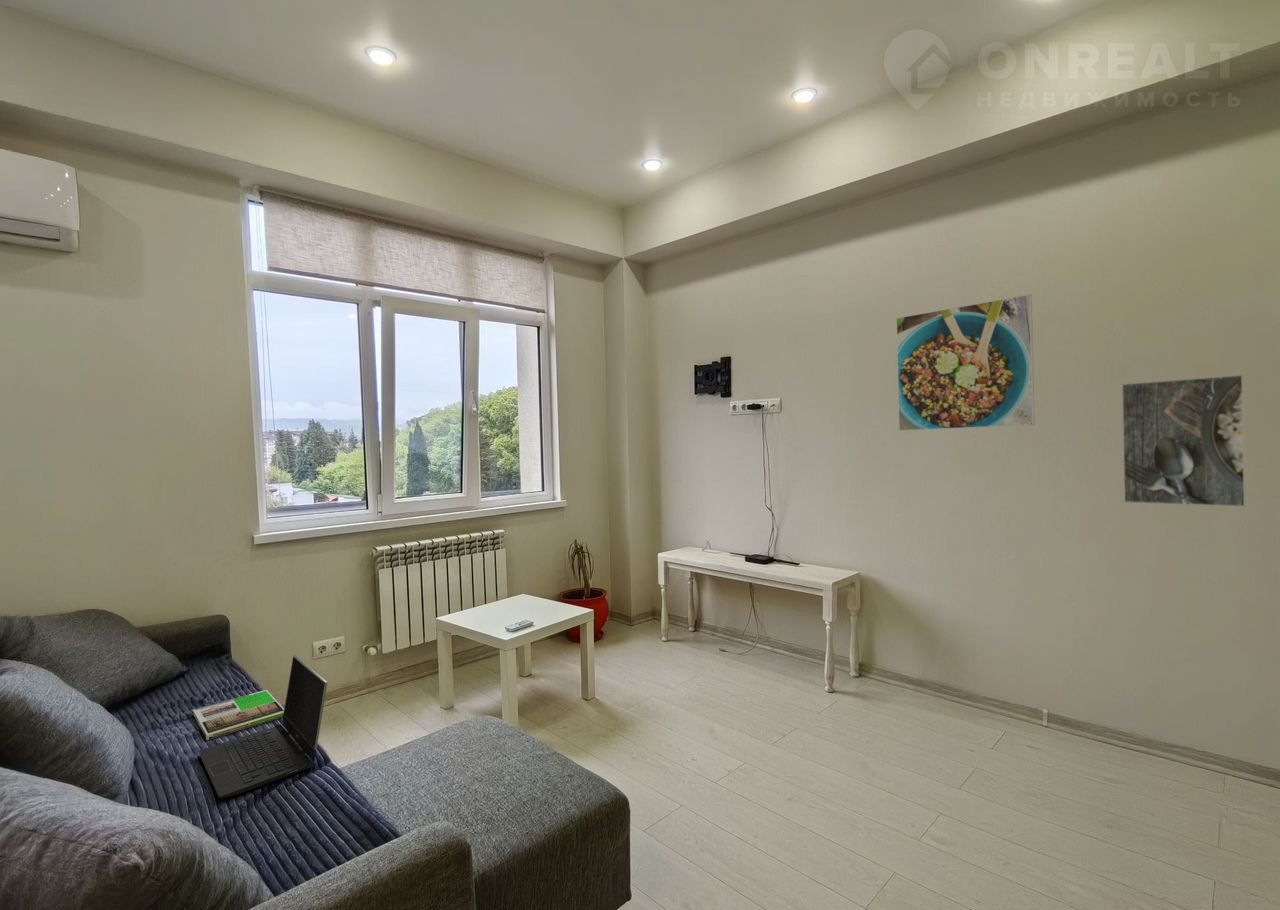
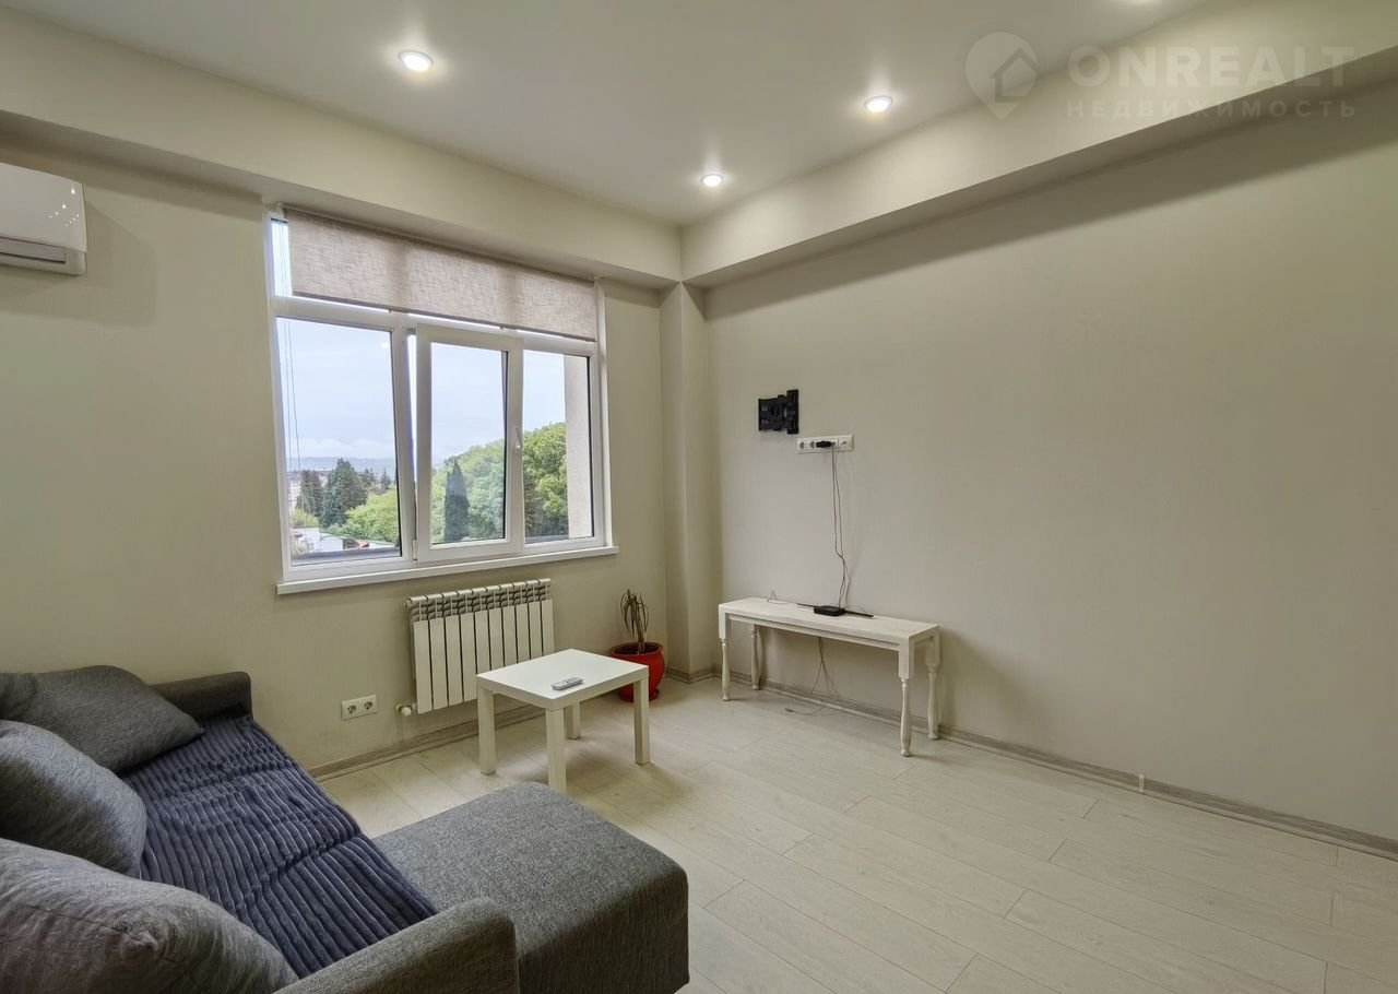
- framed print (1180, 442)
- magazine (239, 712)
- laptop computer (266, 729)
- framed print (960, 367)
